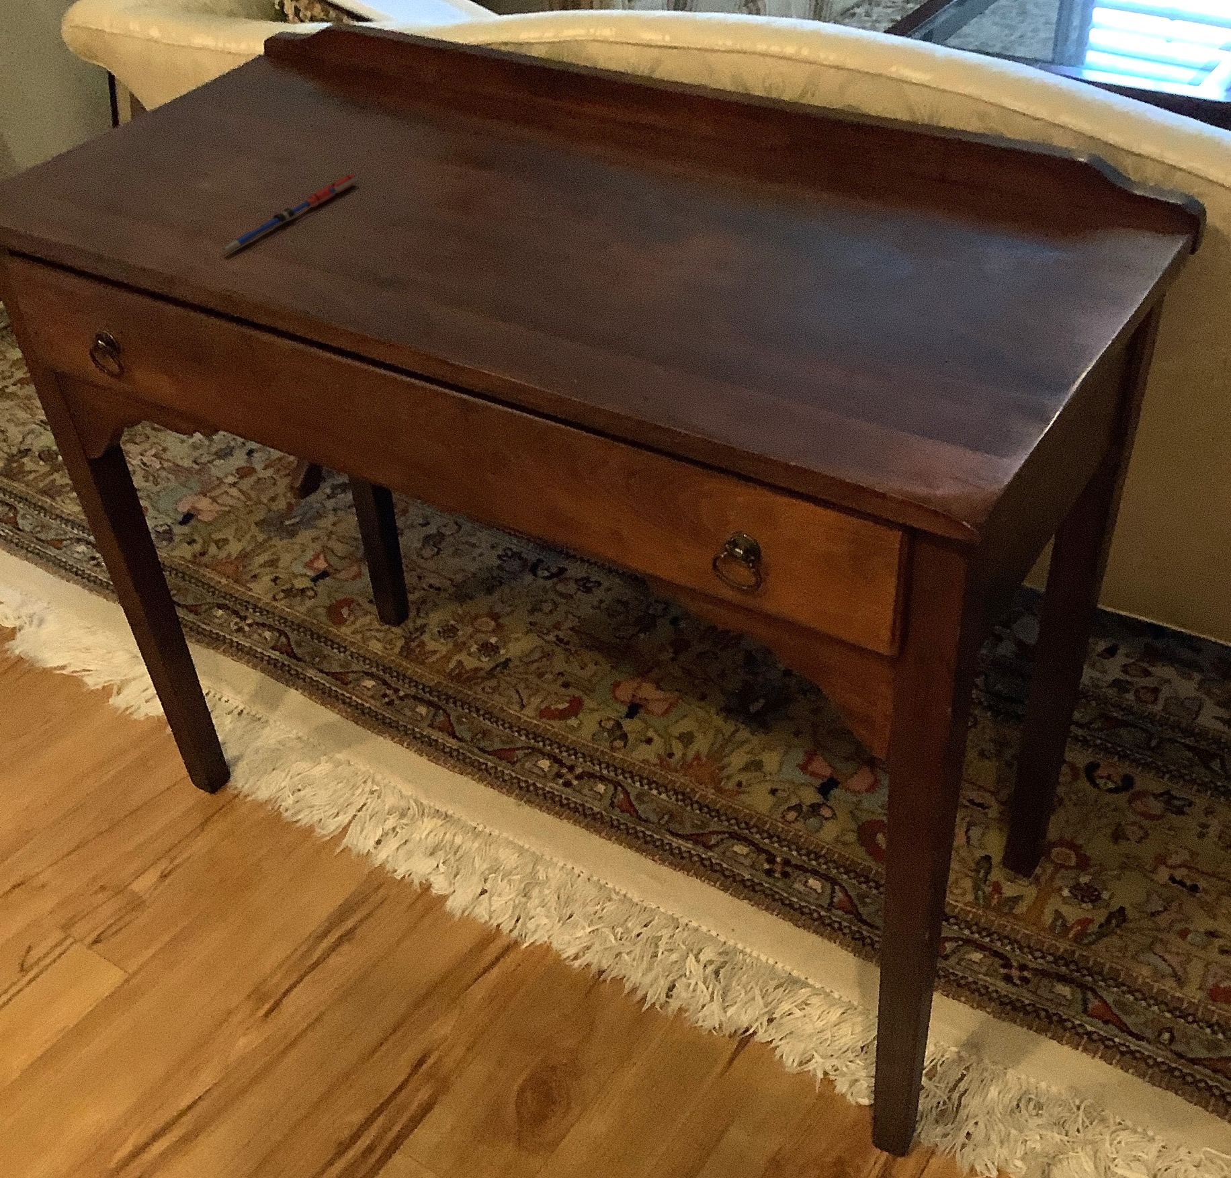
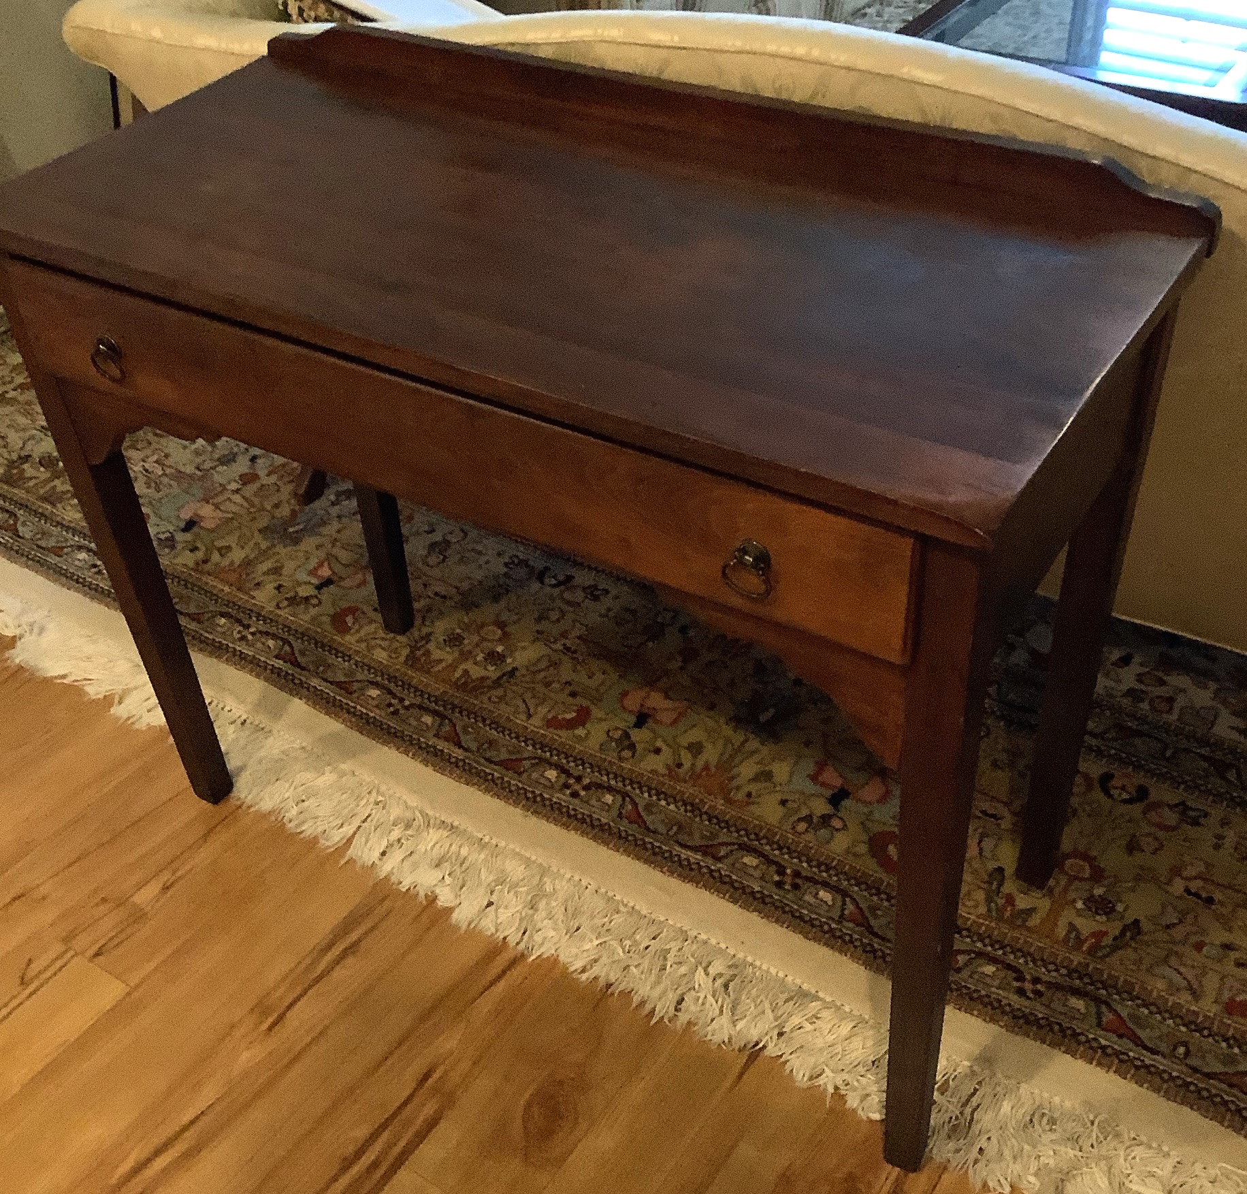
- pen (291, 210)
